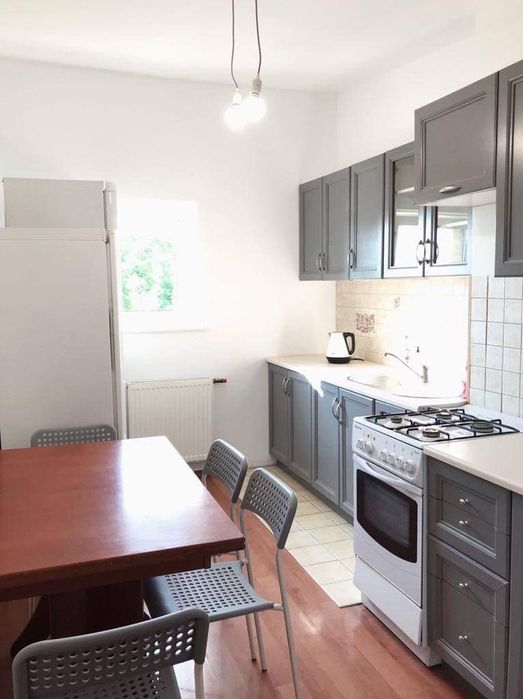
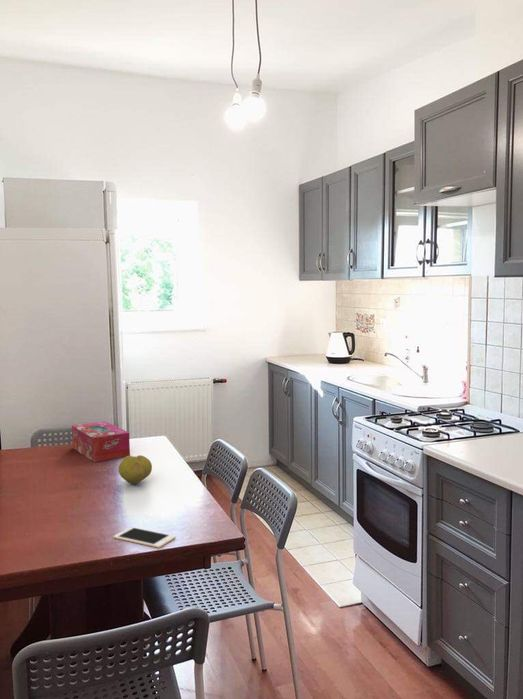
+ cell phone (144, 537)
+ tissue box (100, 440)
+ fruit (135, 469)
